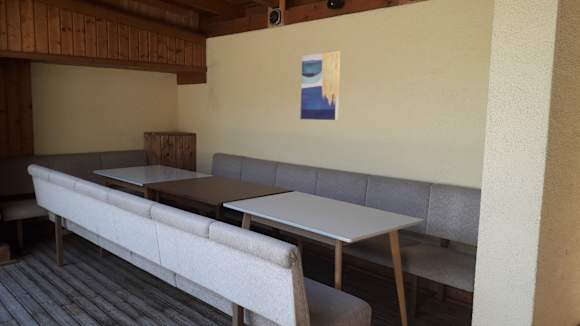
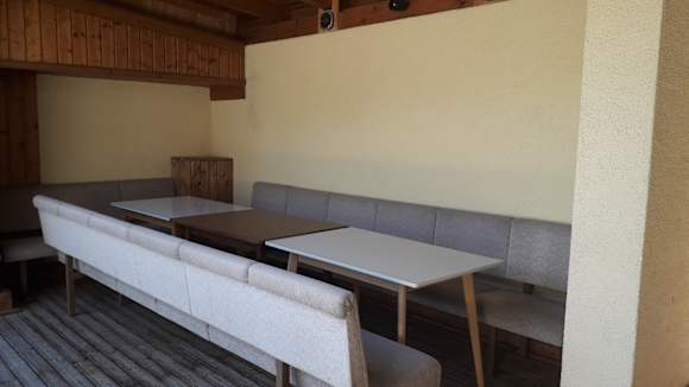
- wall art (319, 87)
